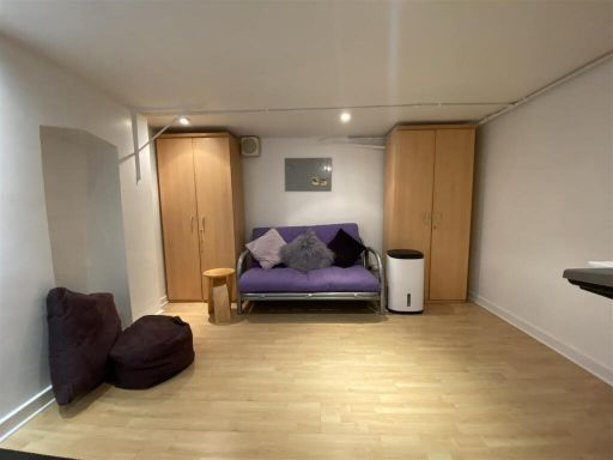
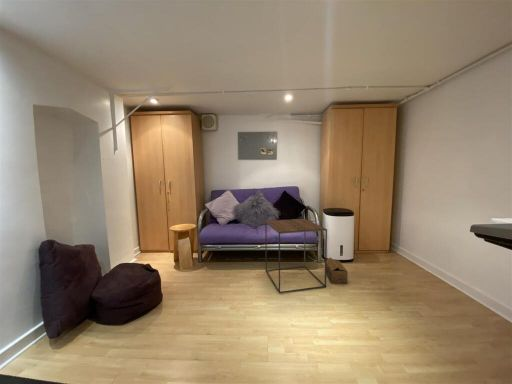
+ cardboard box (334, 268)
+ side table (304, 251)
